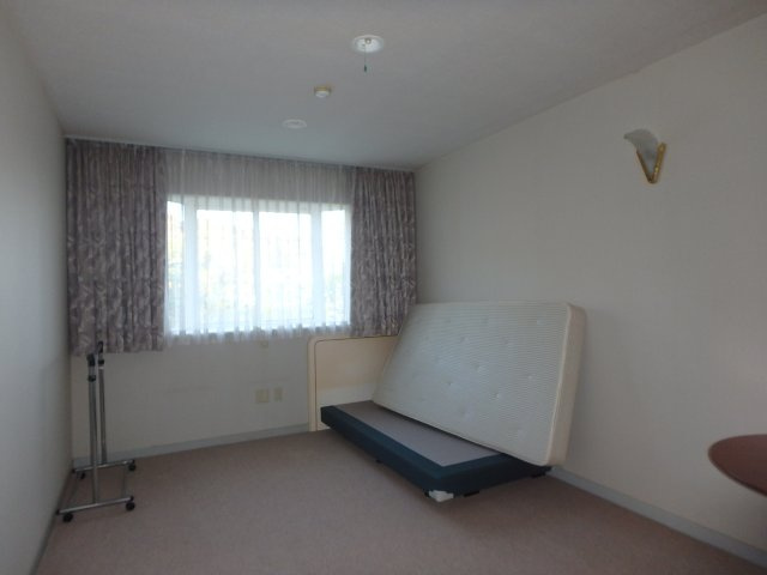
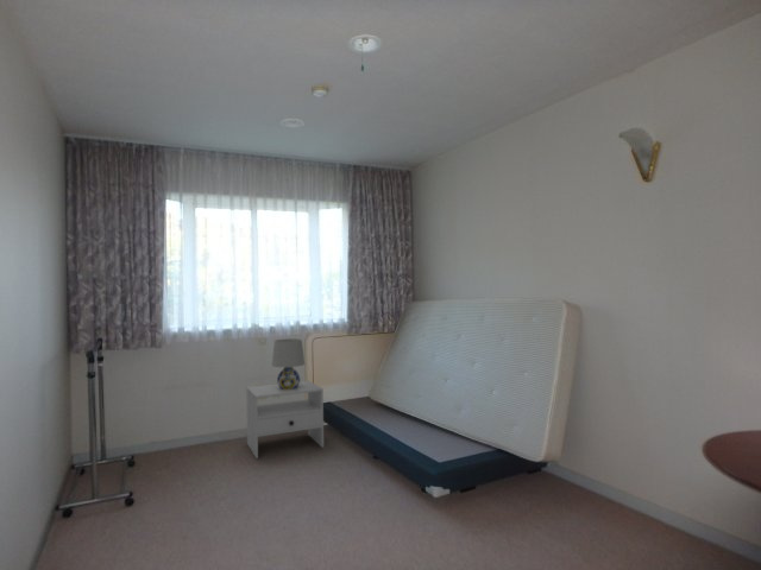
+ table lamp (288, 363)
+ nightstand (284, 417)
